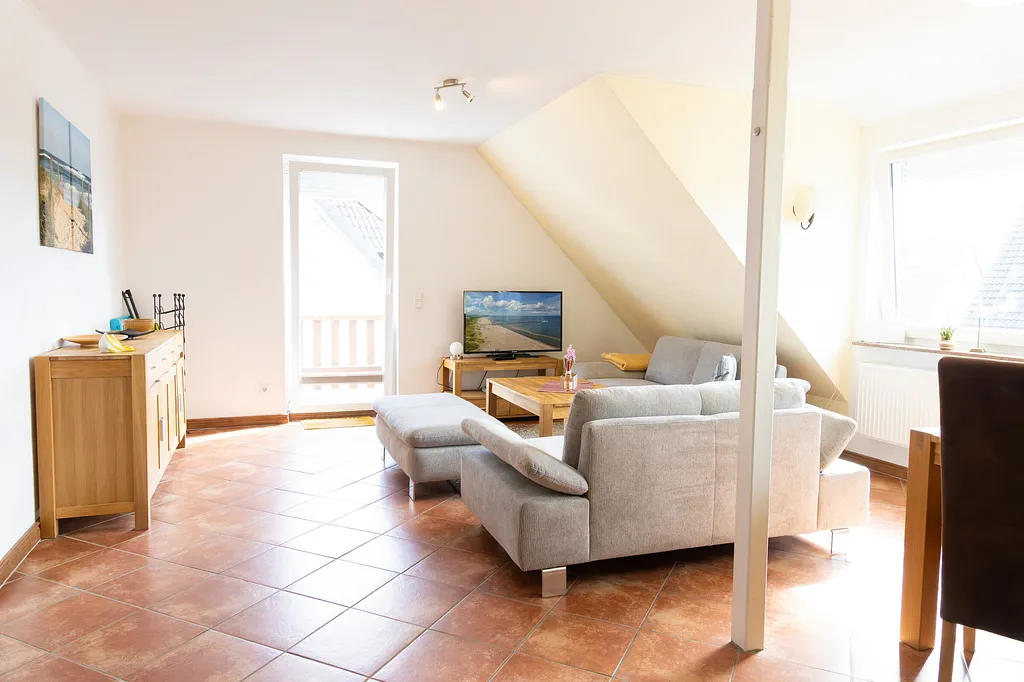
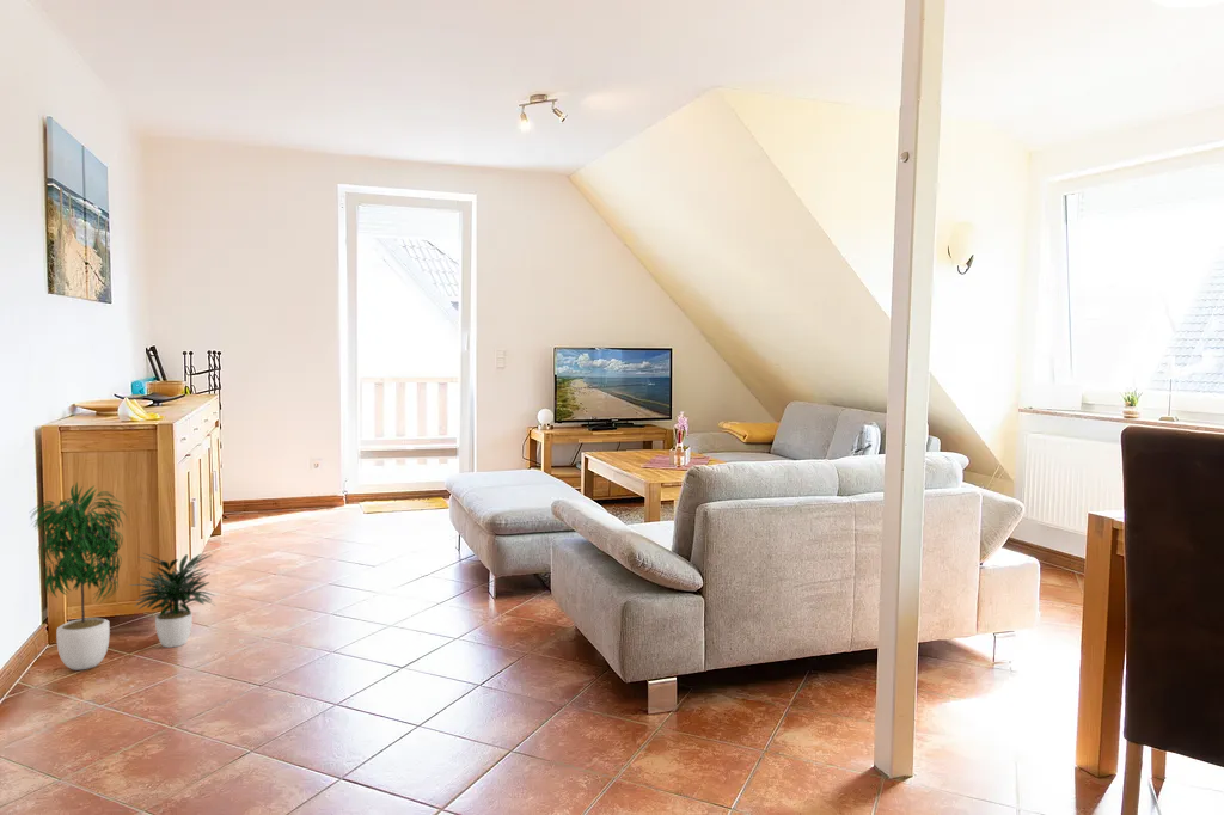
+ potted plant (120, 564)
